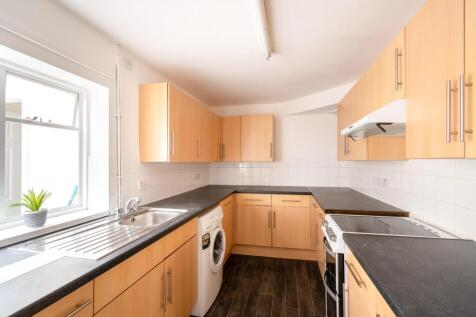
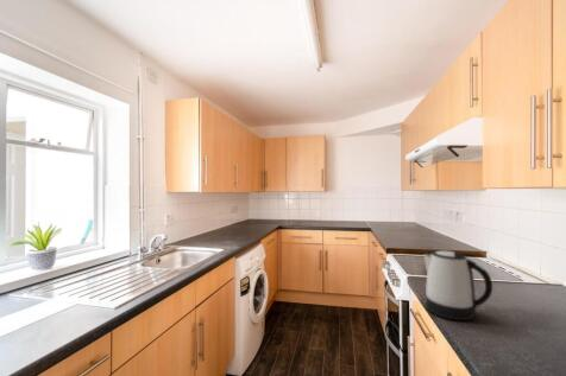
+ kettle (455, 282)
